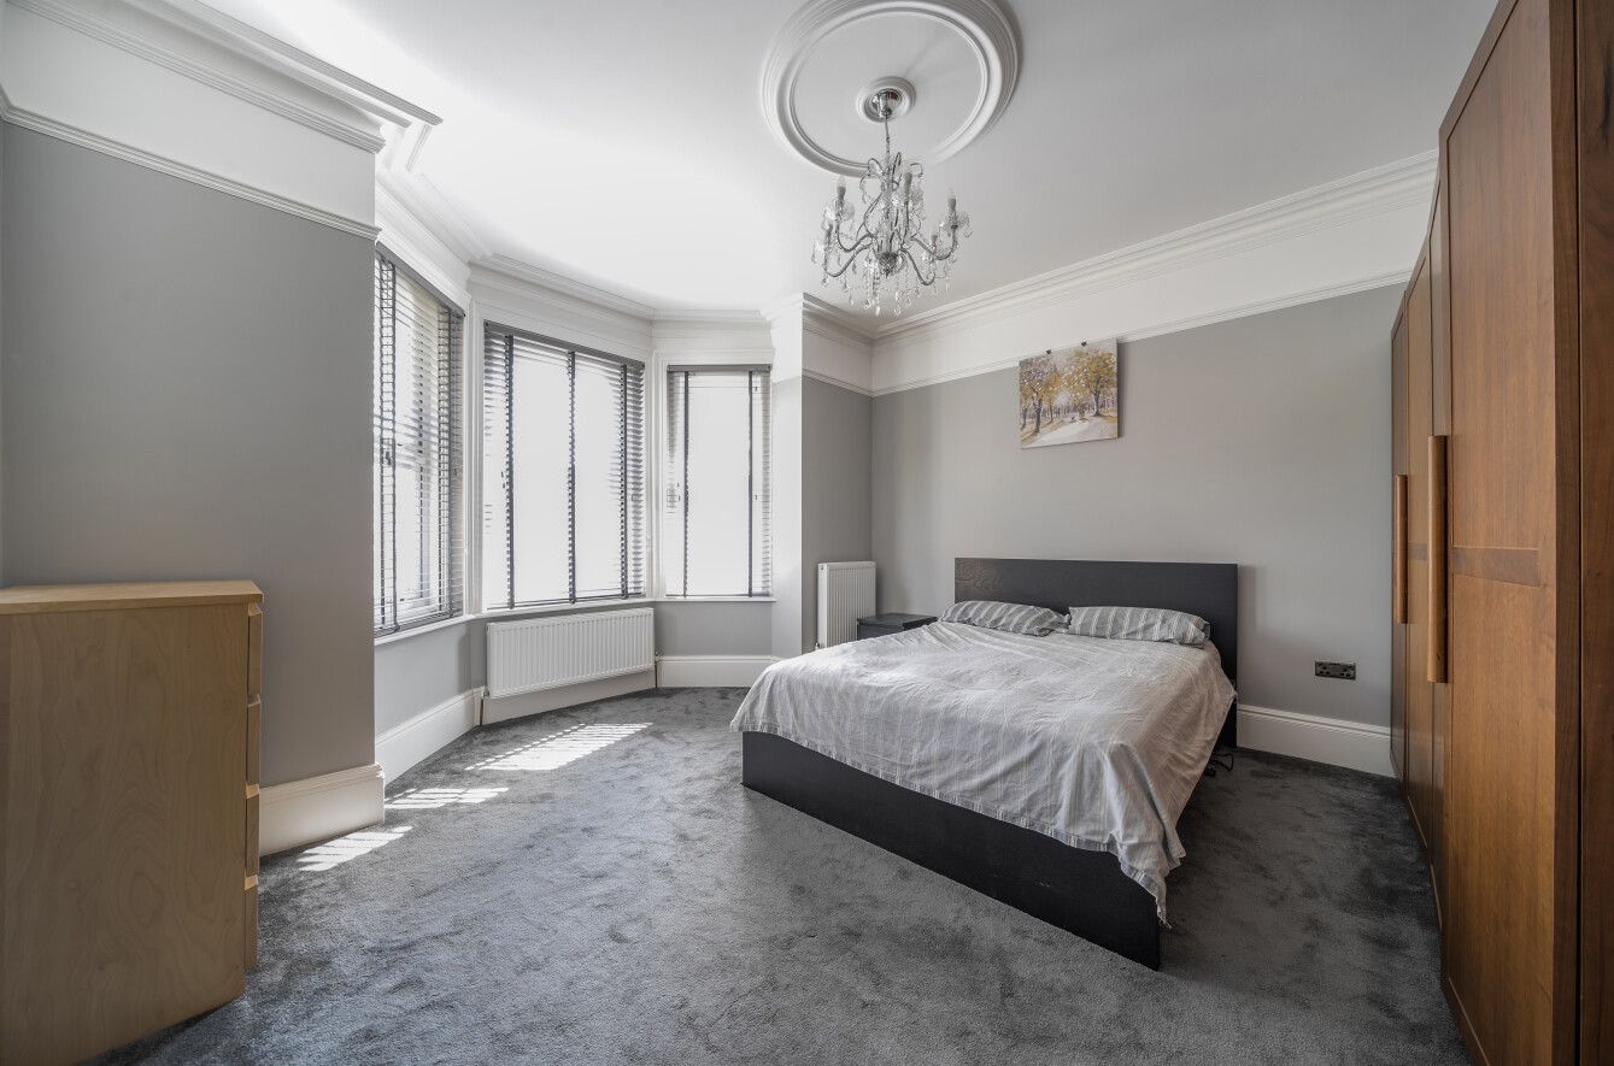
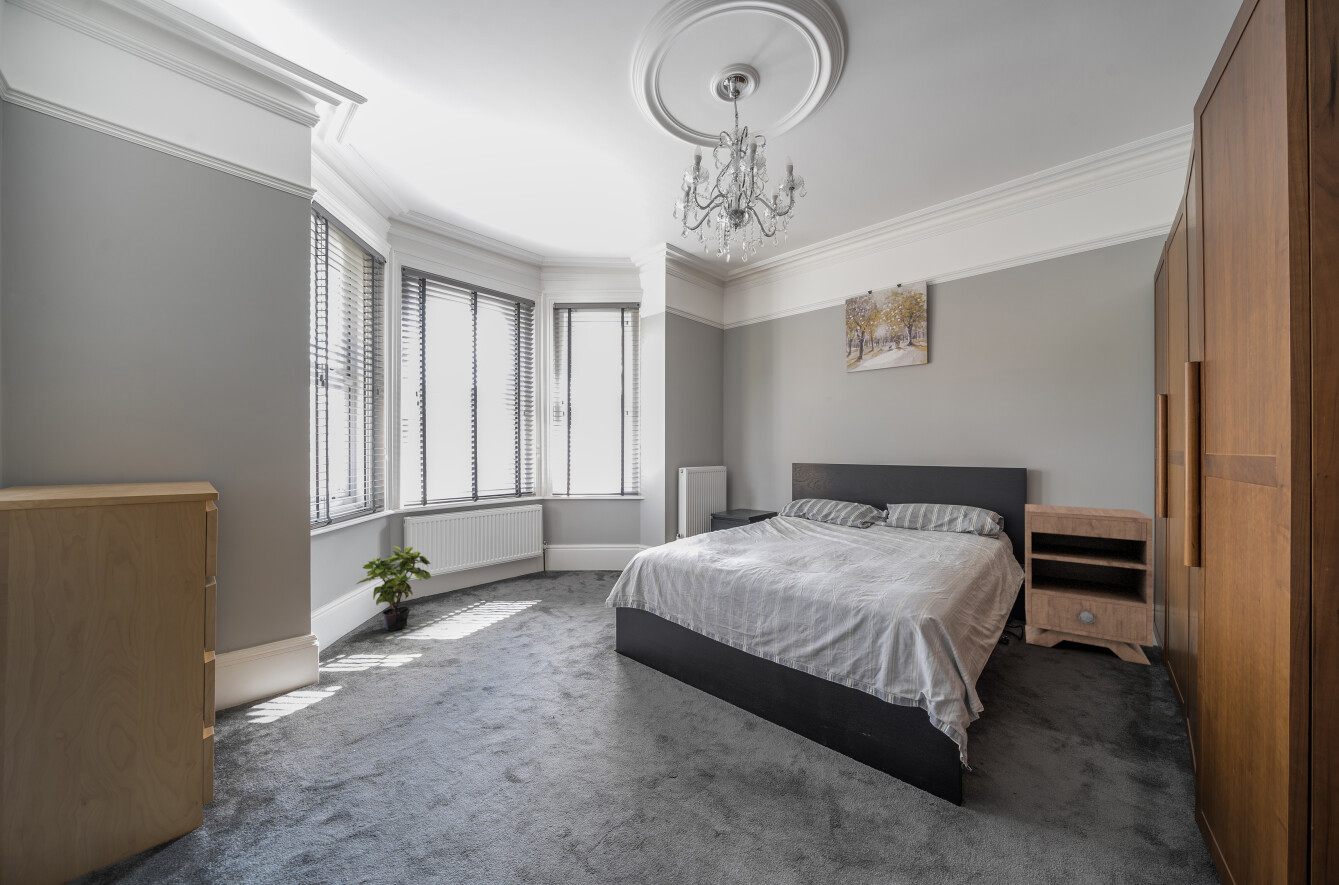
+ potted plant (397, 586)
+ nightstand (1082, 577)
